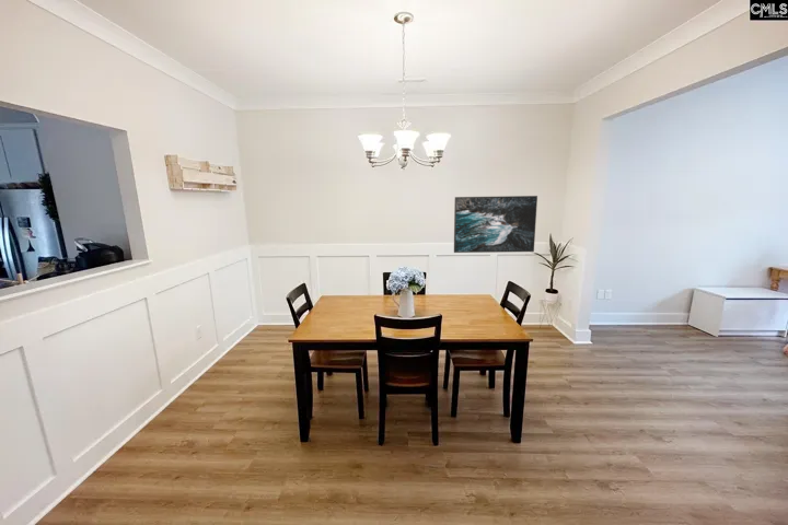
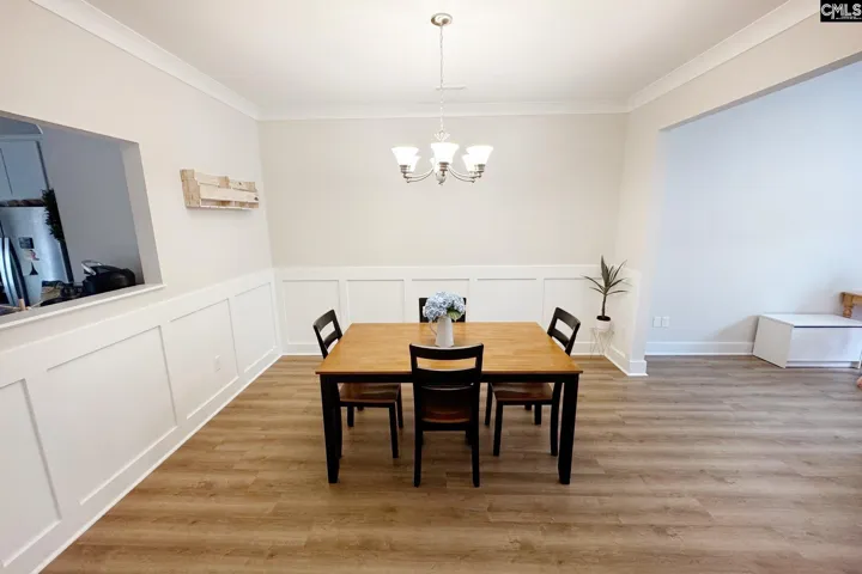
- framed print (495, 224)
